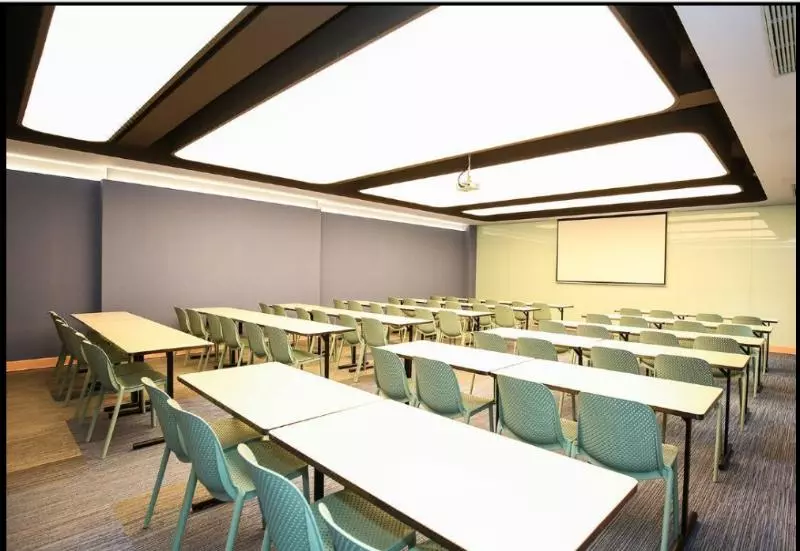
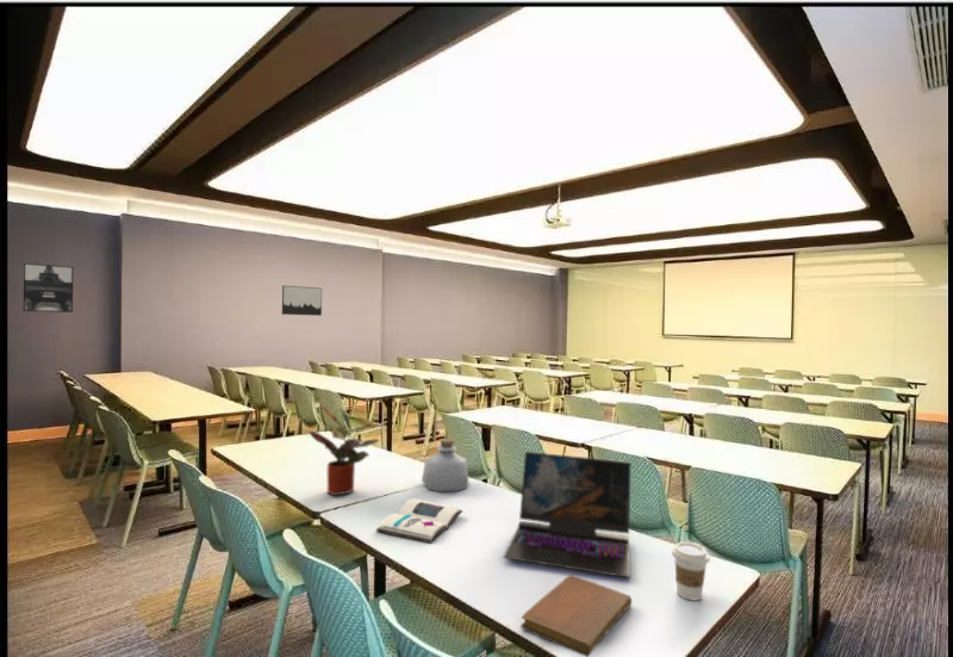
+ book (421, 517)
+ wall art (48, 287)
+ wall art (301, 300)
+ notebook (578, 610)
+ bottle (447, 461)
+ laptop (571, 508)
+ coffee cup (690, 570)
+ potted plant (349, 448)
